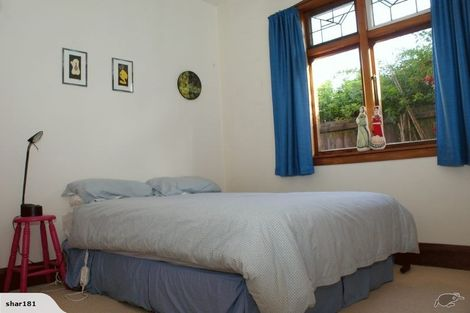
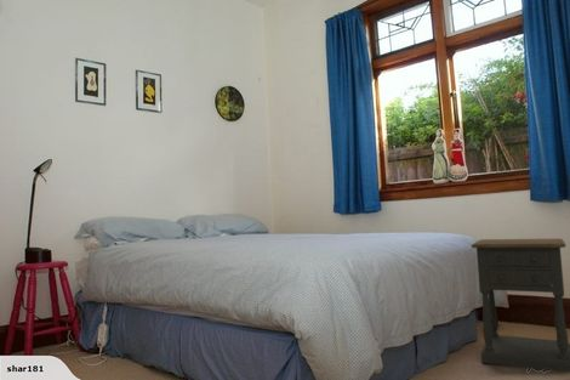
+ nightstand (521, 290)
